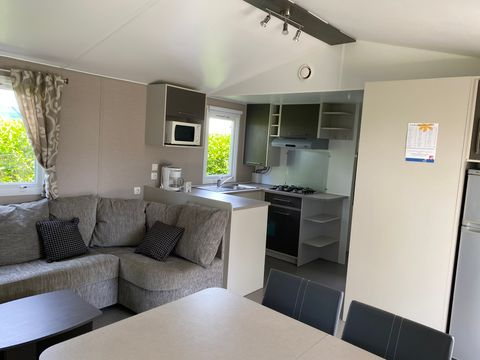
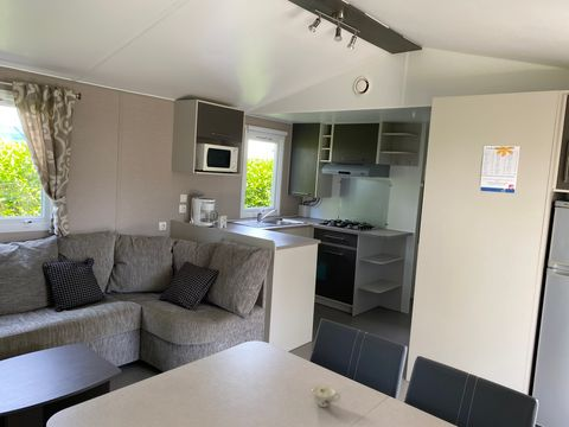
+ teacup (326, 397)
